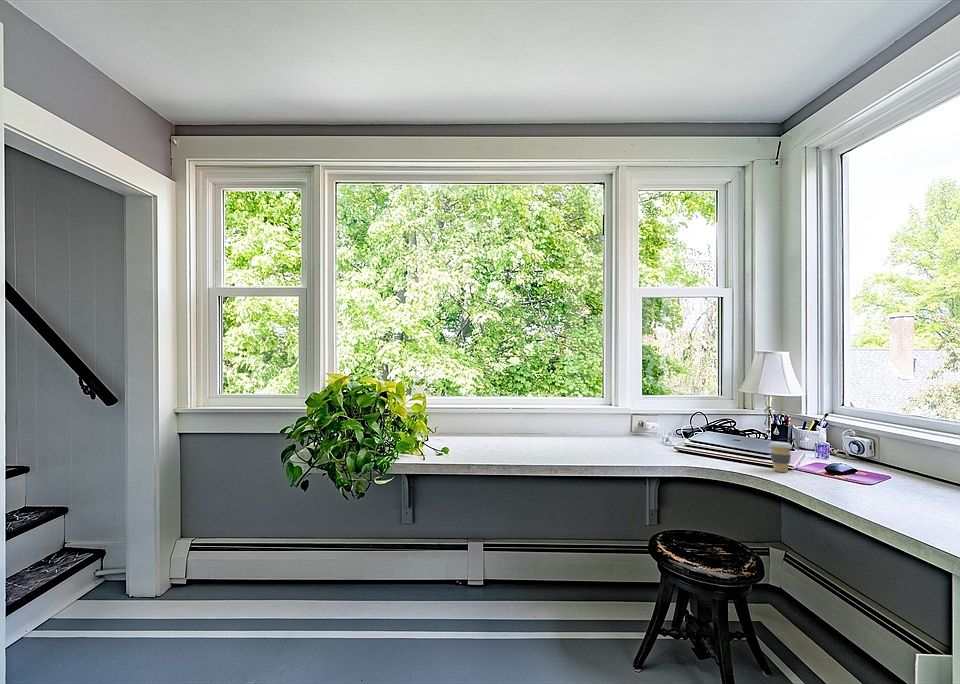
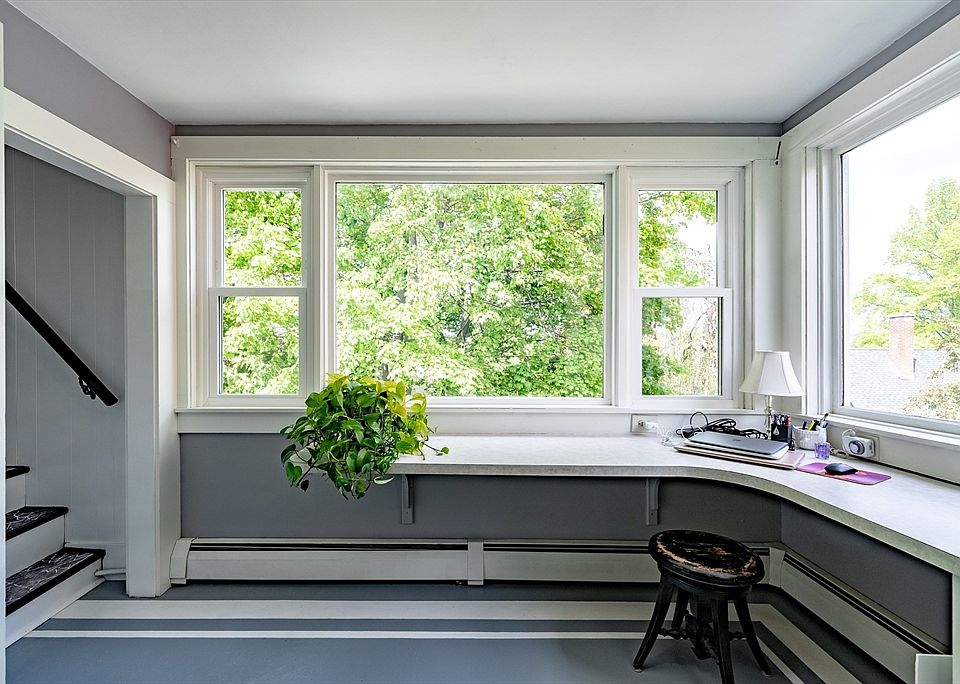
- coffee cup (780, 456)
